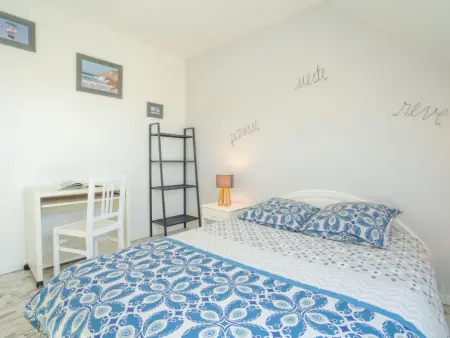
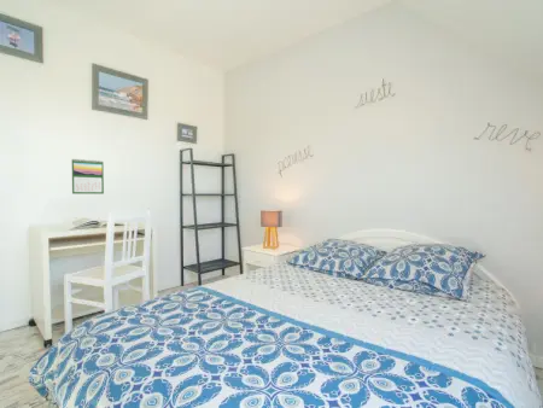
+ calendar (88, 176)
